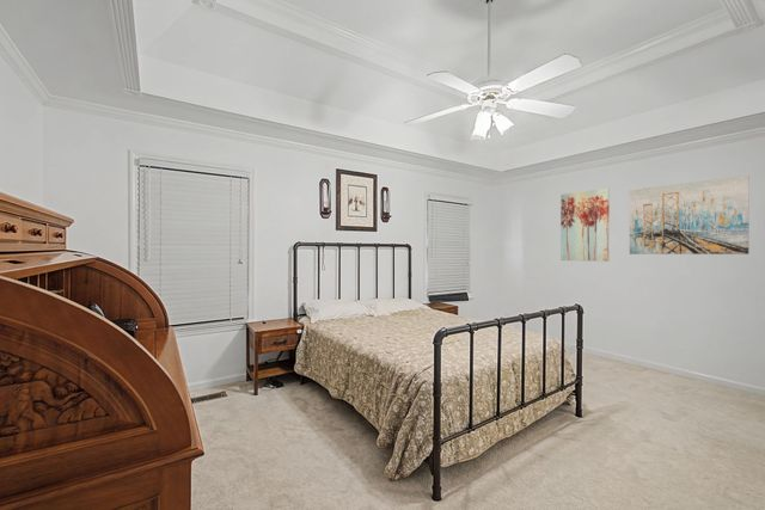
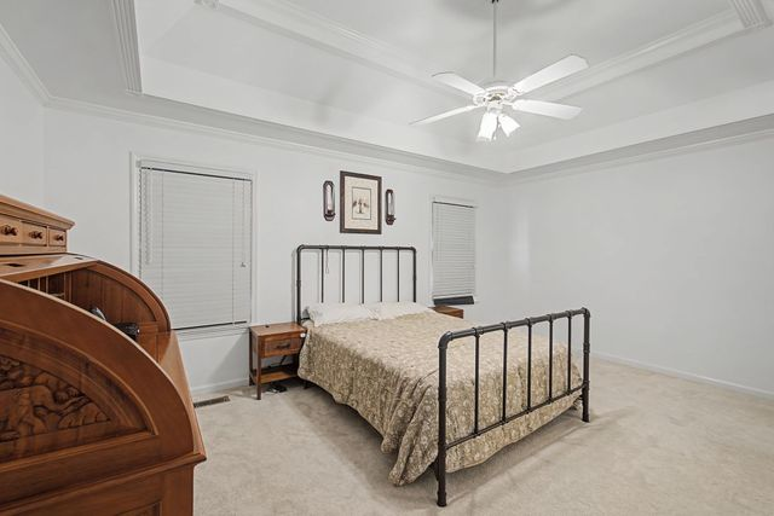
- wall art (683, 219)
- wall art (583, 226)
